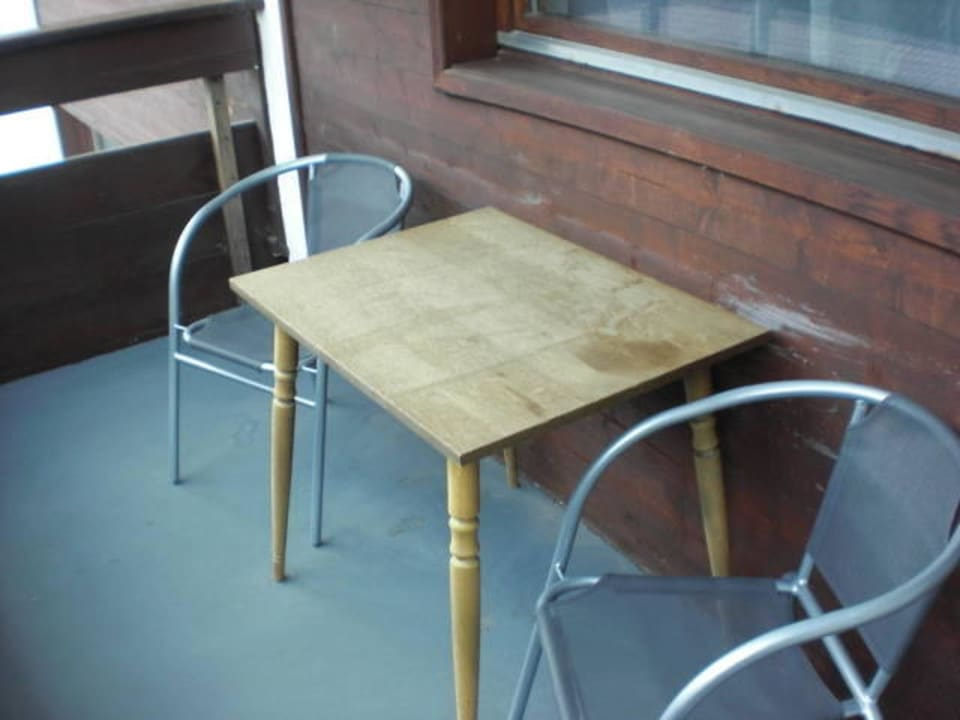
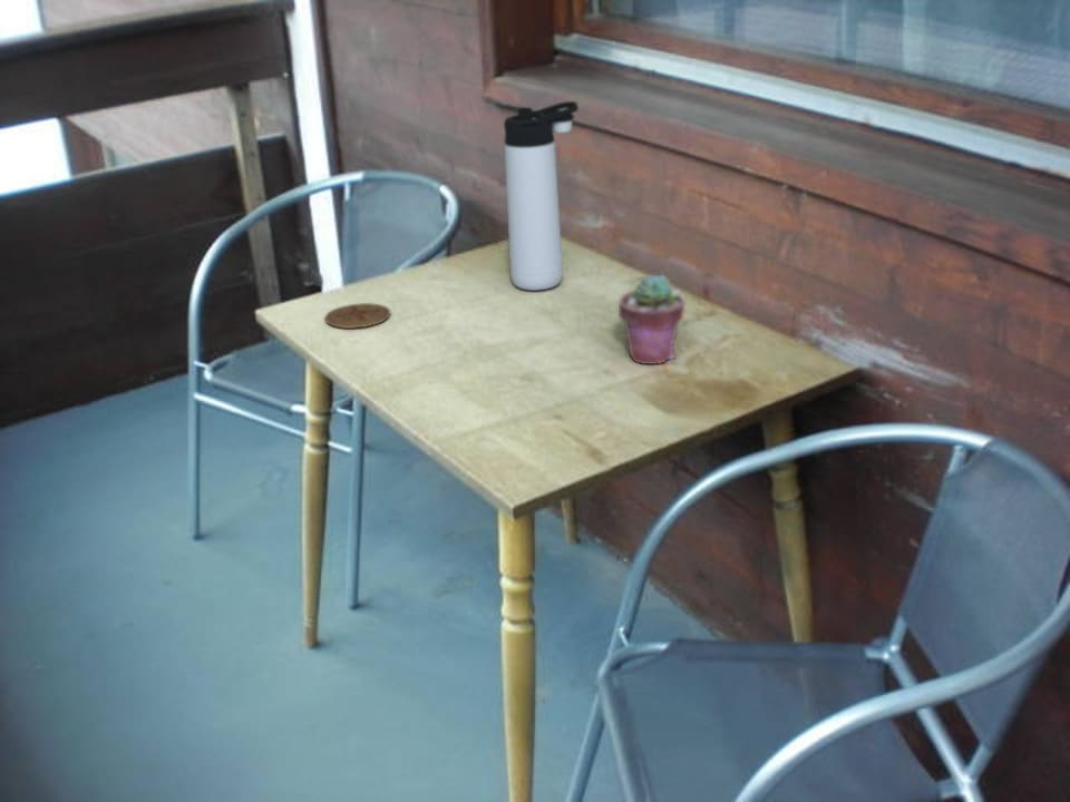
+ thermos bottle (544, 196)
+ coaster (358, 315)
+ potted succulent (651, 316)
